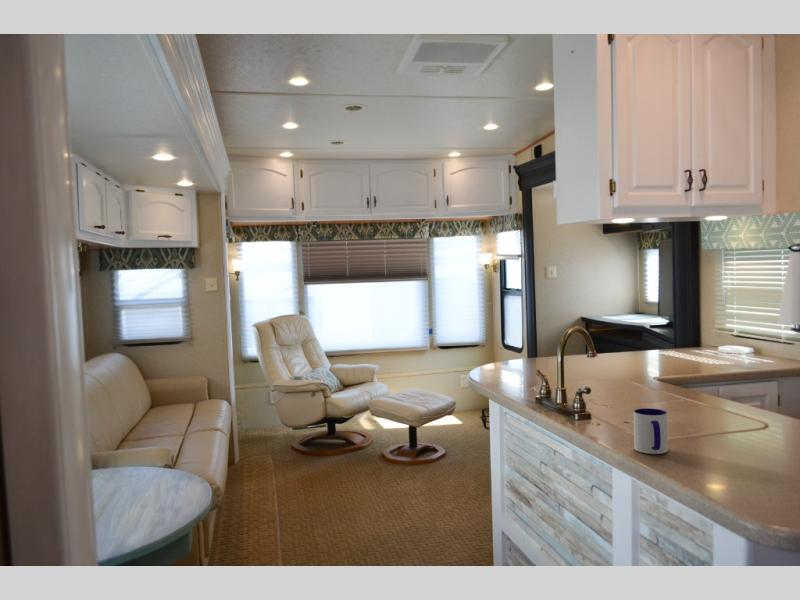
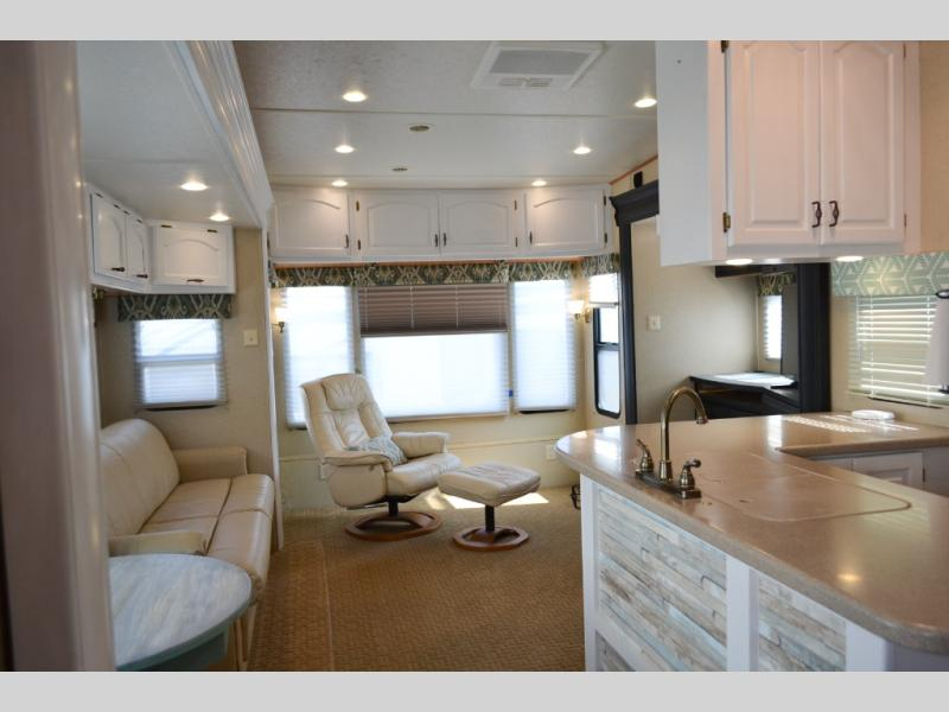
- mug (652, 432)
